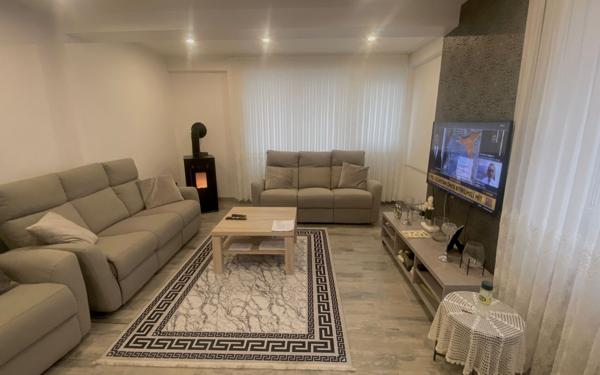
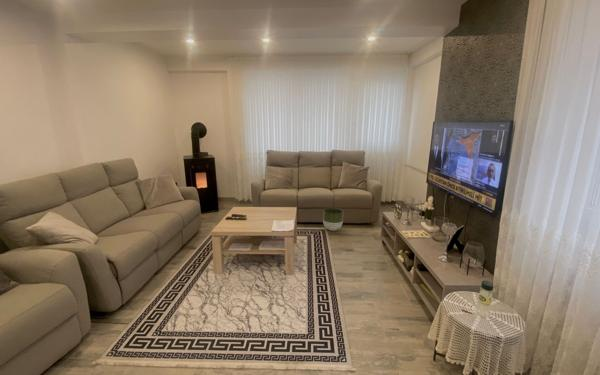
+ planter (332, 220)
